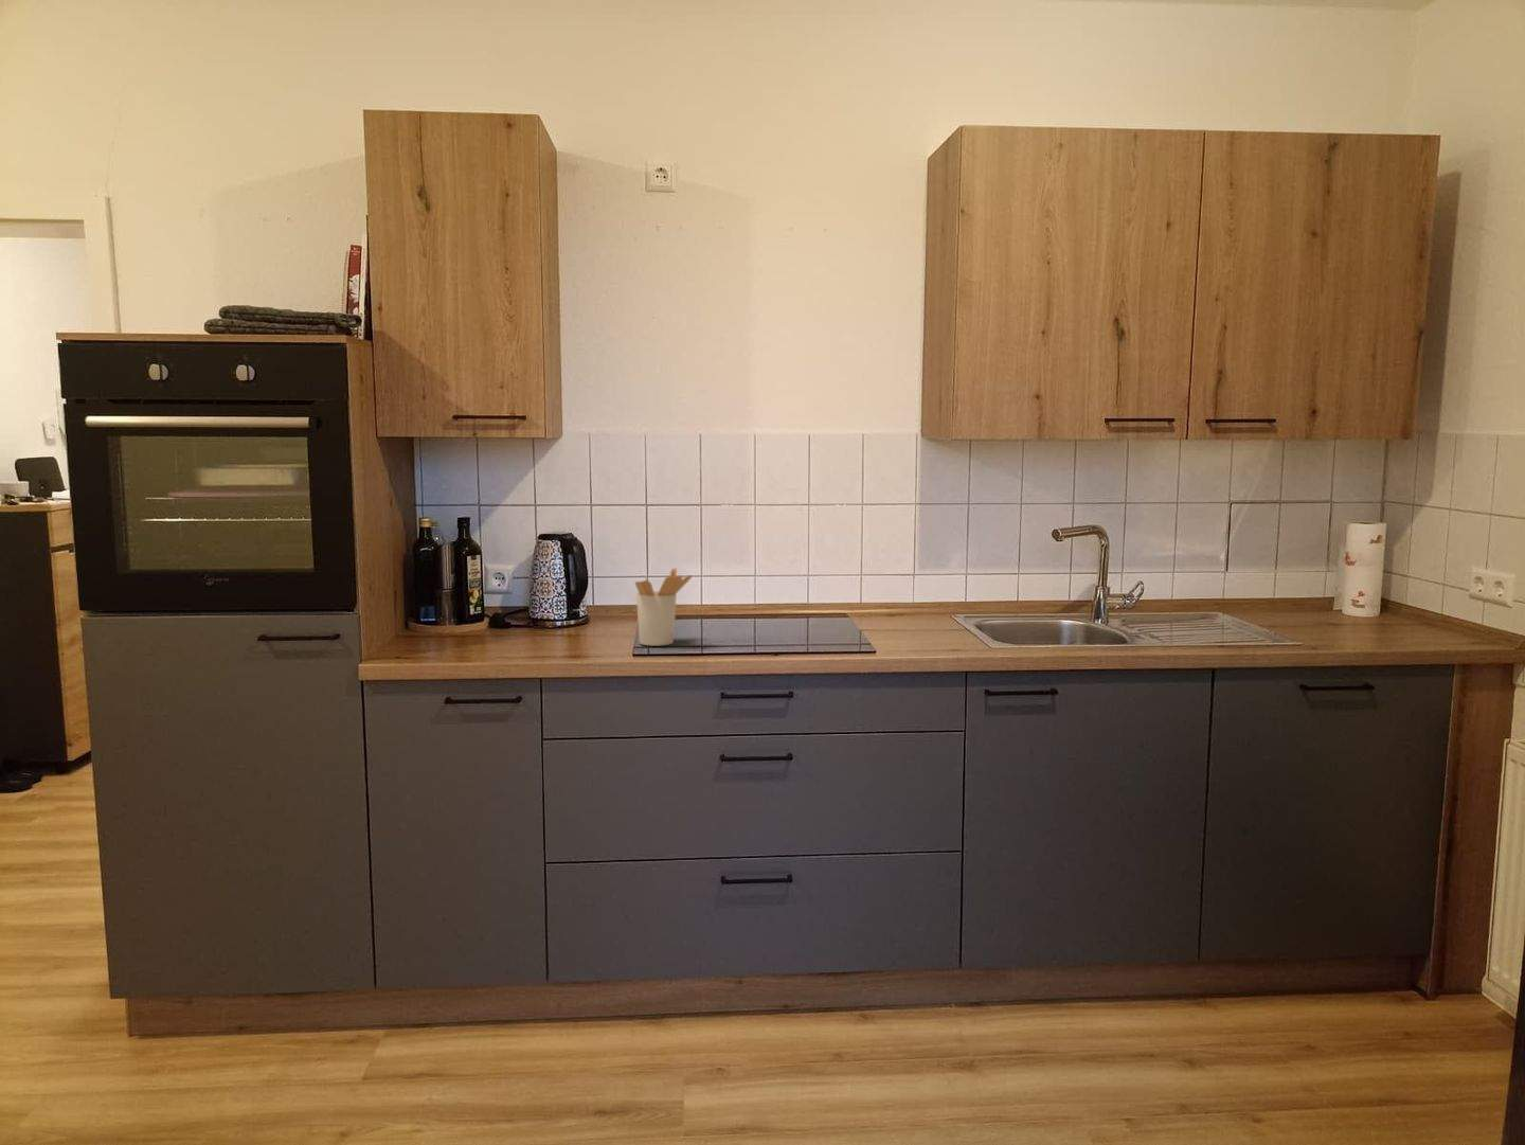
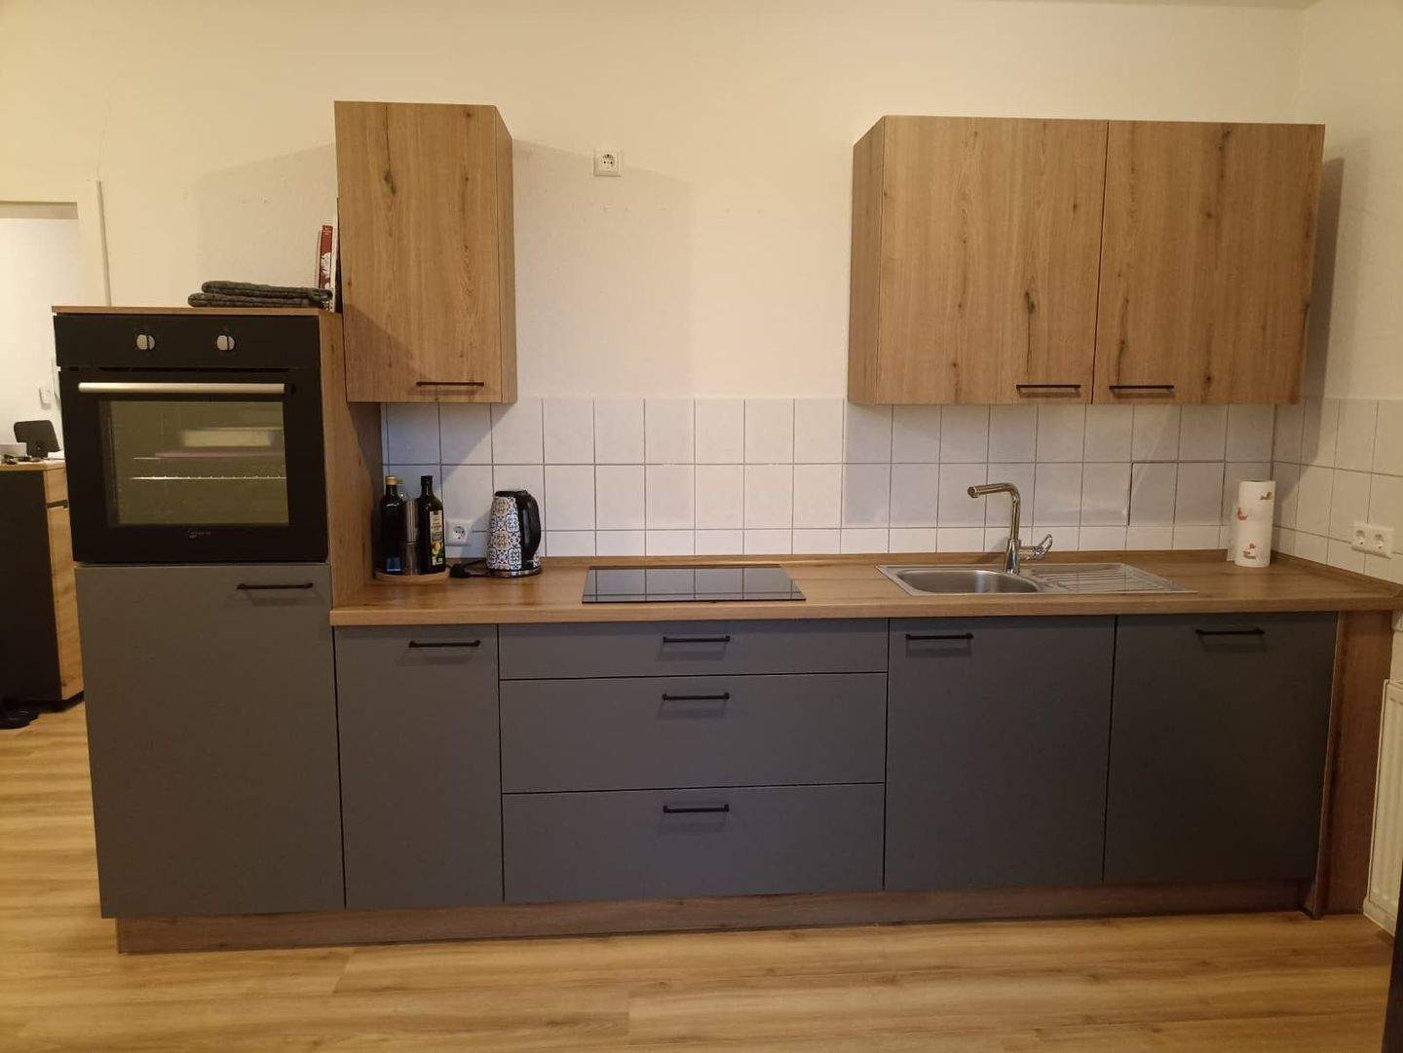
- utensil holder (663, 607)
